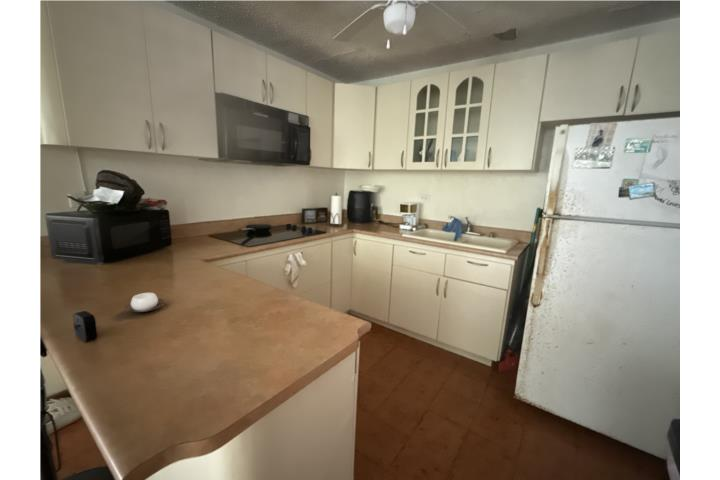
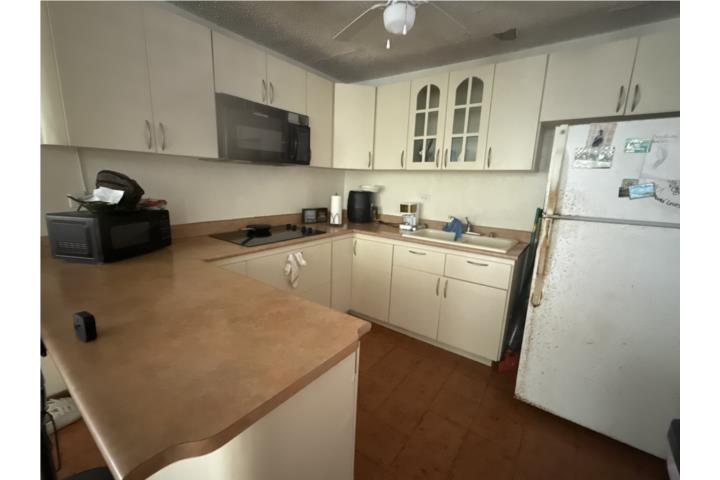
- cup (144, 303)
